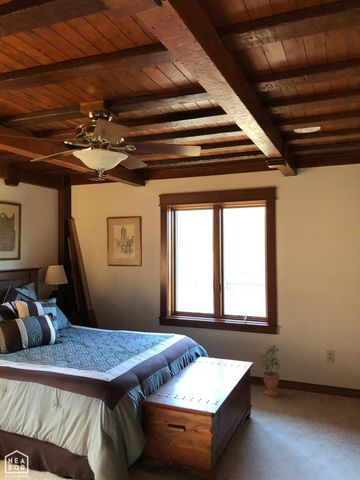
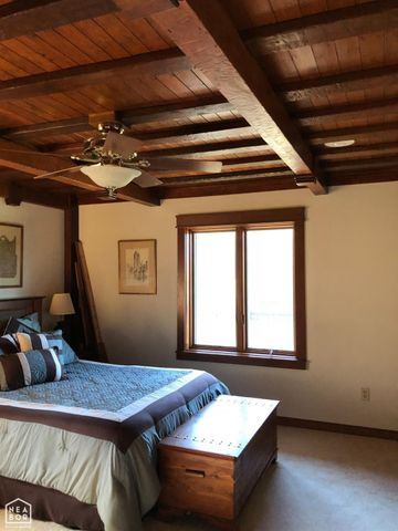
- potted plant (268, 368)
